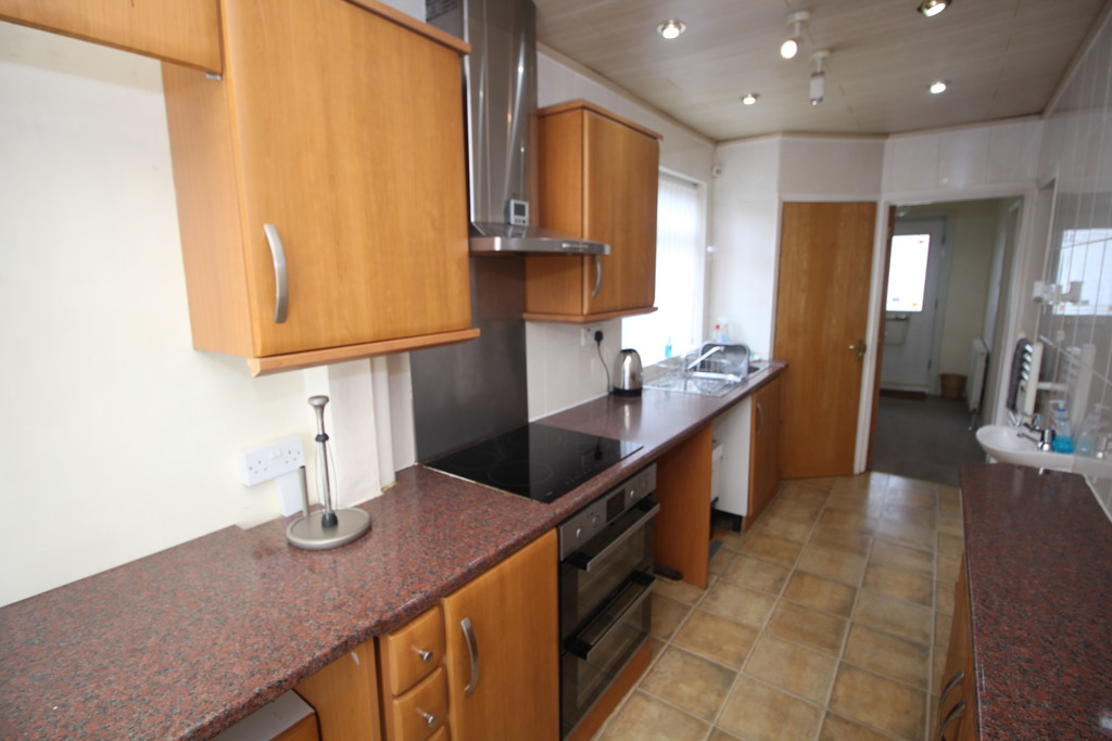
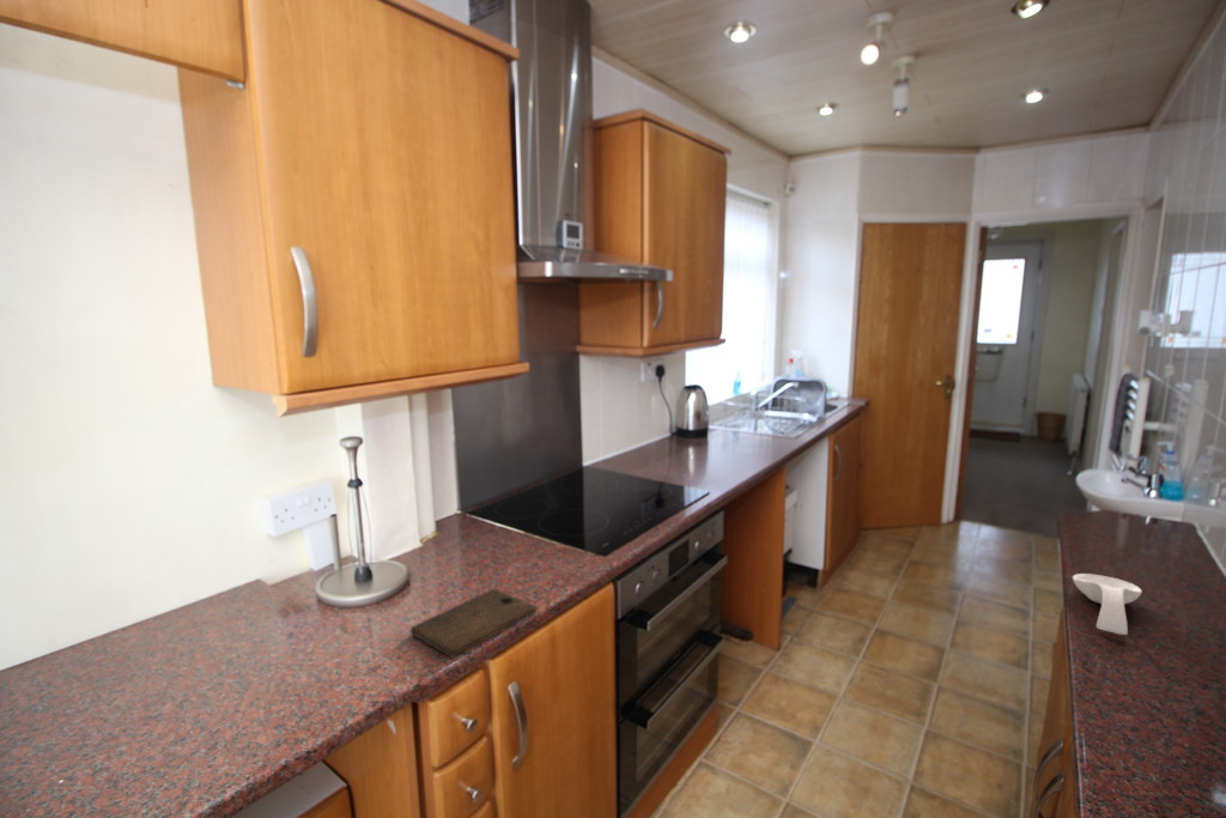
+ spoon rest (1109, 594)
+ cutting board (475, 619)
